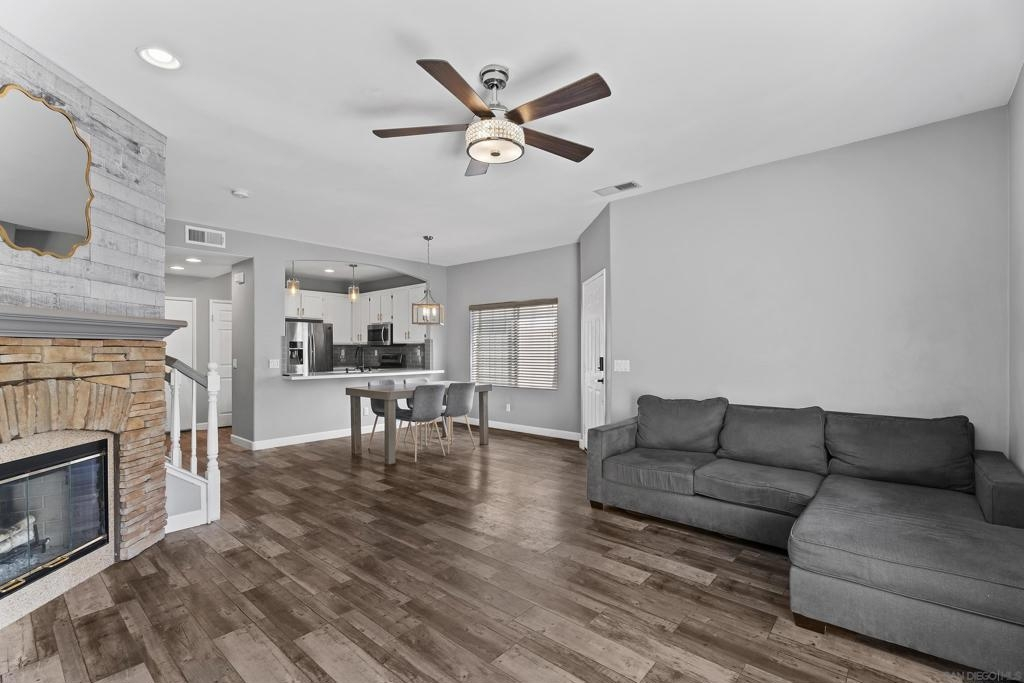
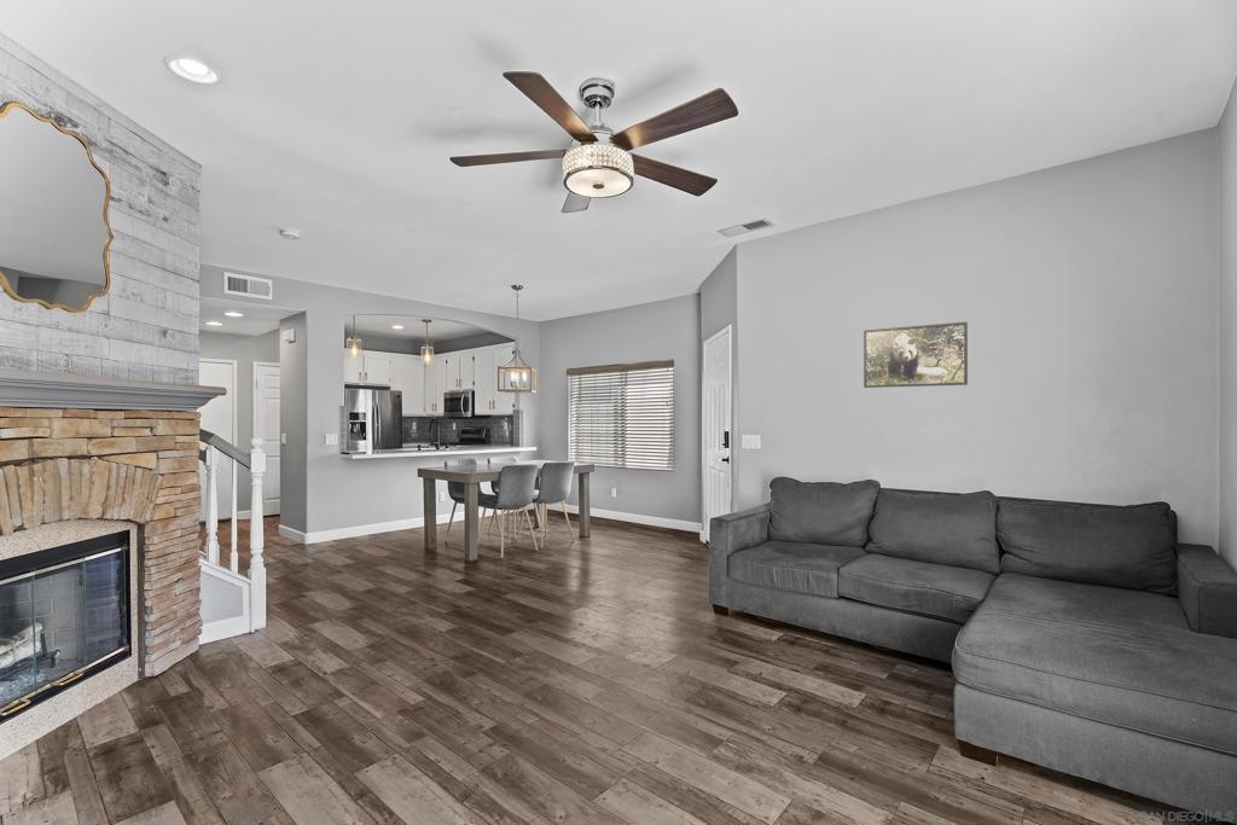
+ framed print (912, 356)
